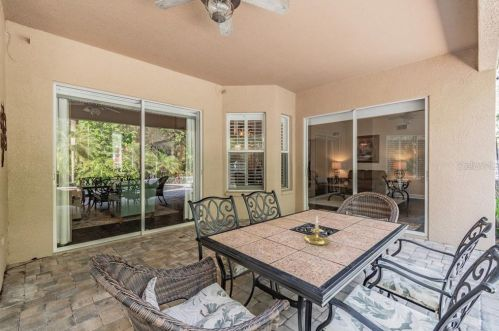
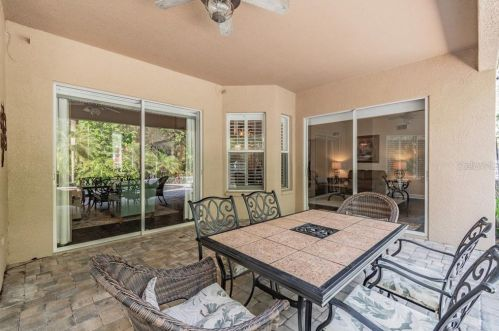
- candle holder (318, 229)
